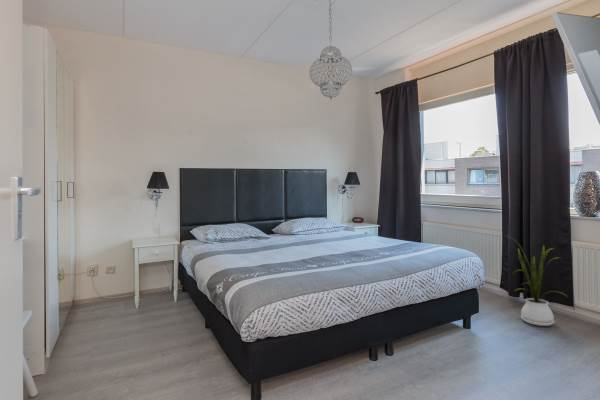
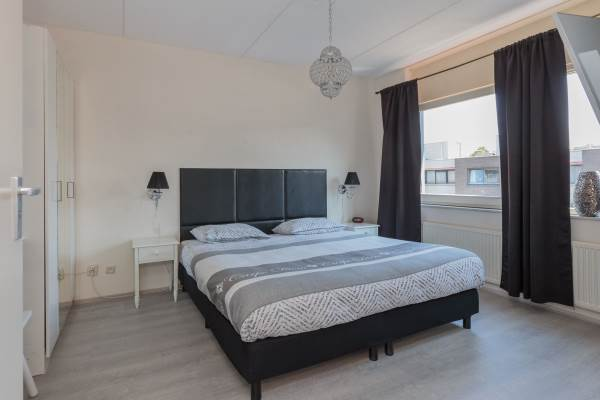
- house plant (533, 278)
